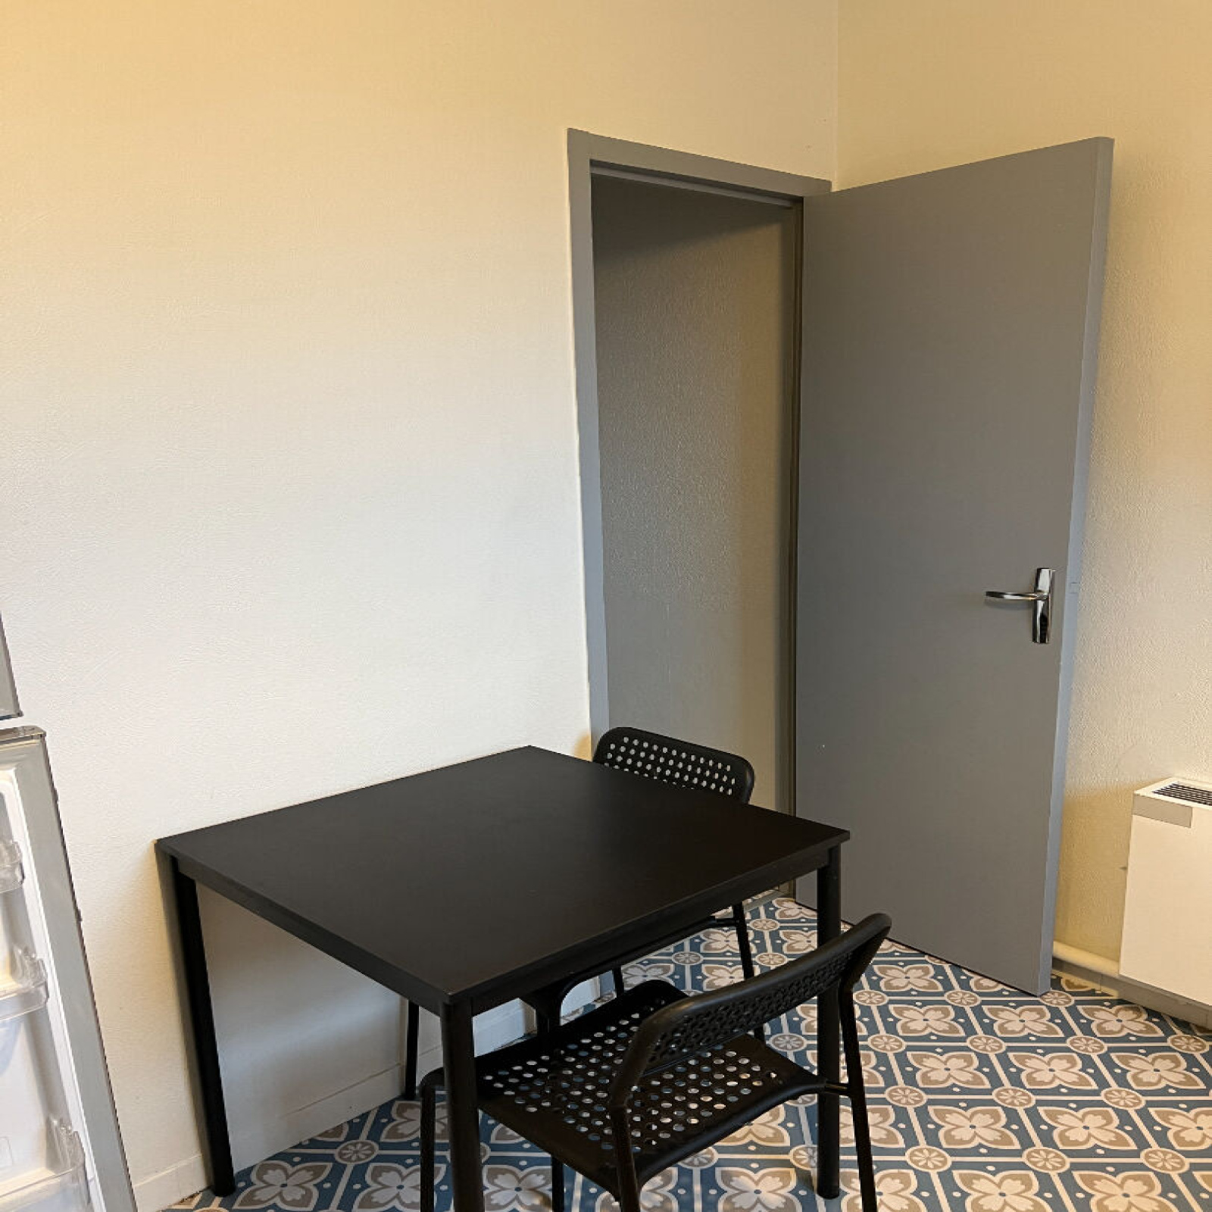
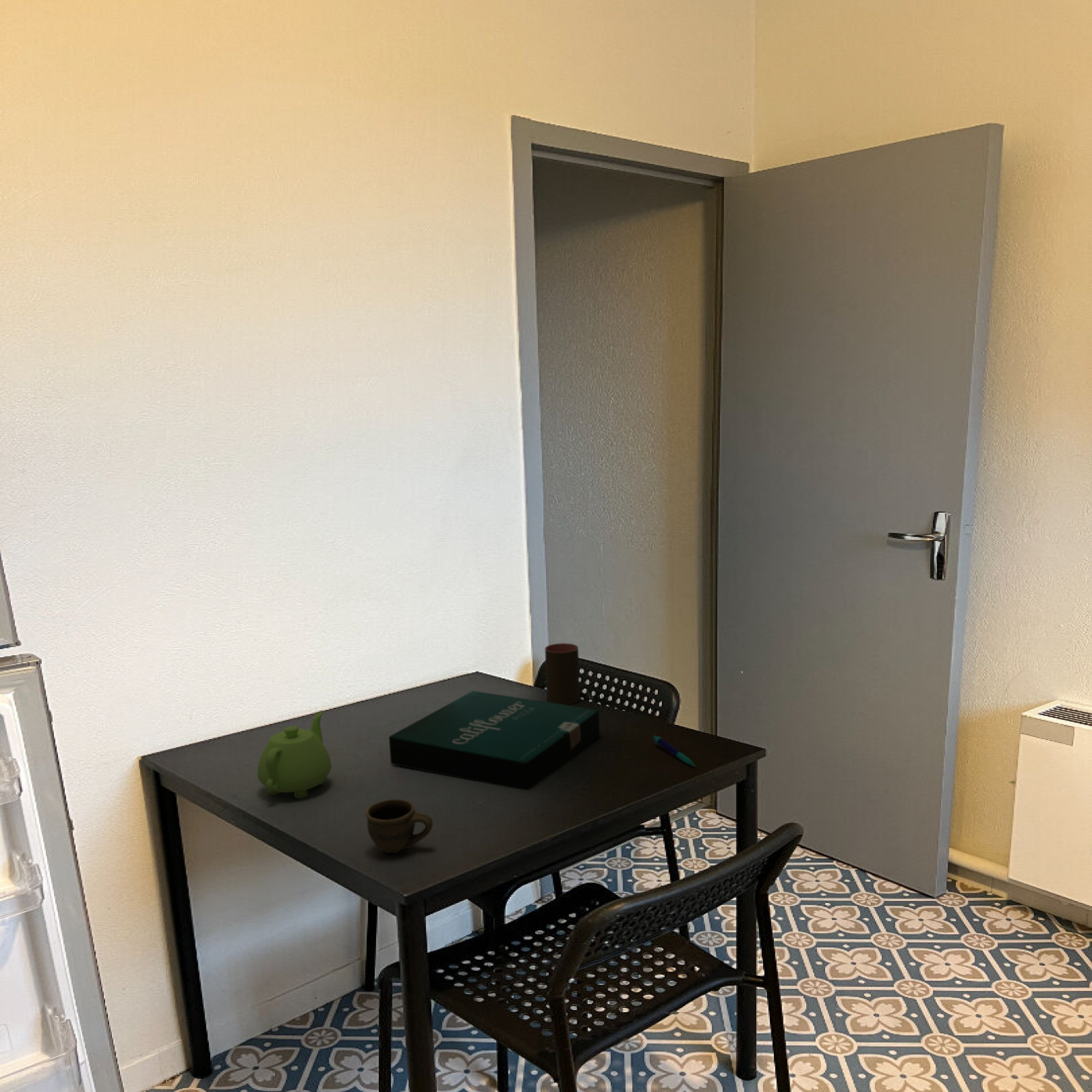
+ teapot (296, 756)
+ cup (562, 674)
+ pizza box (497, 736)
+ pen (674, 751)
+ cup (399, 829)
